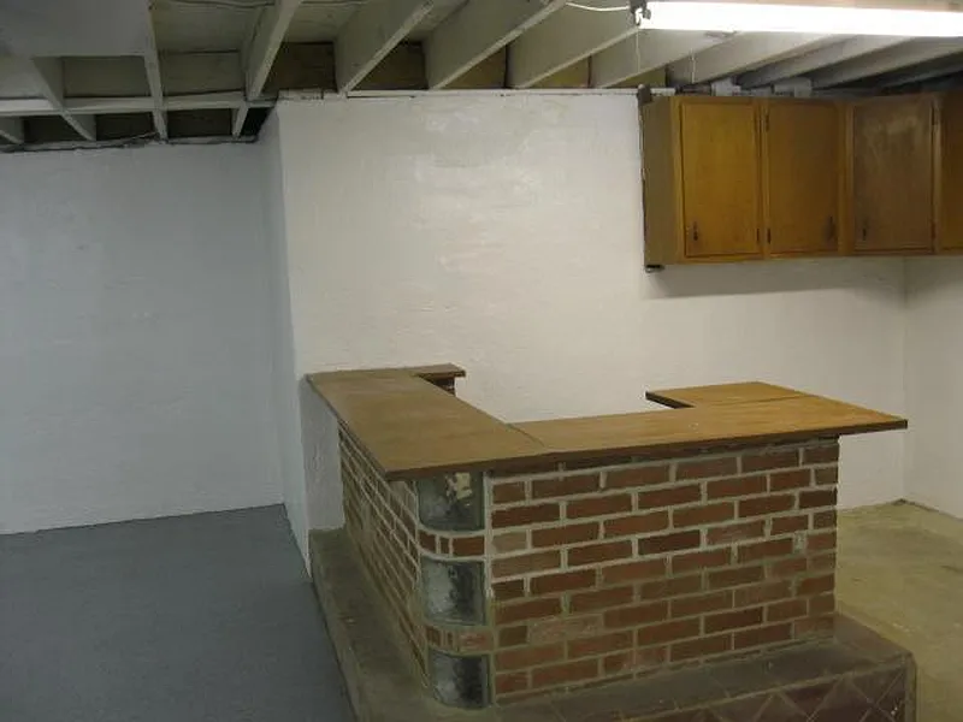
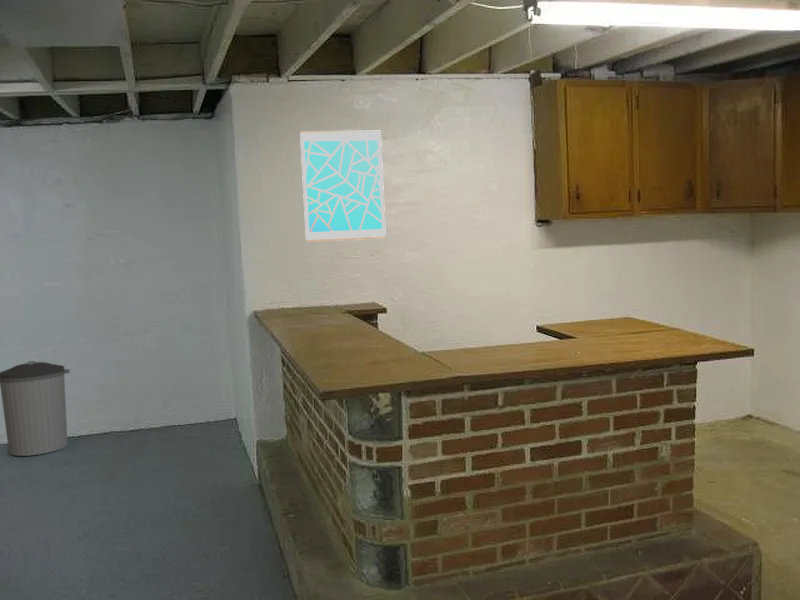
+ trash can (35, 405)
+ wall art (343, 185)
